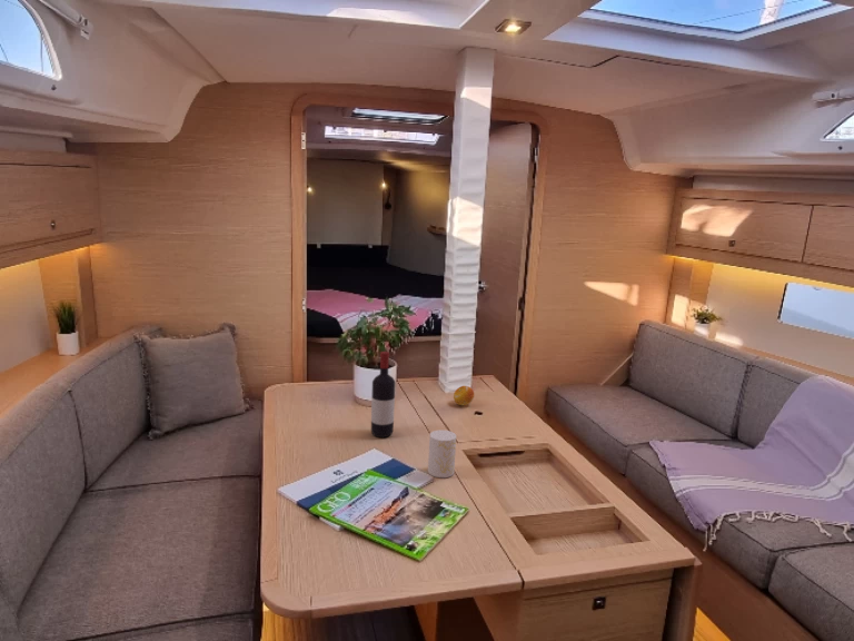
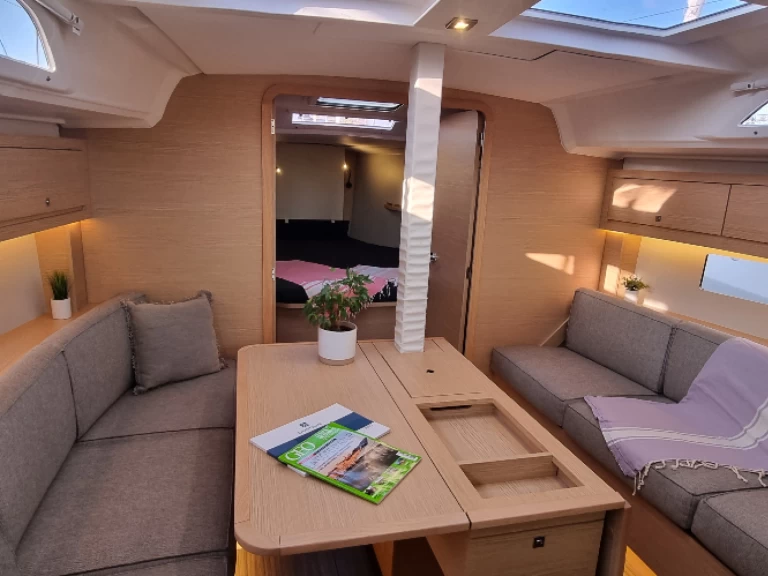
- wine bottle (383, 394)
- fruit (464, 395)
- cup (441, 453)
